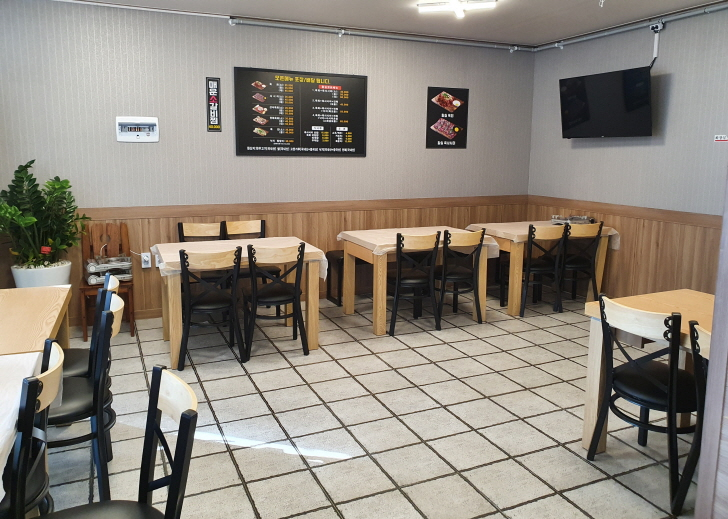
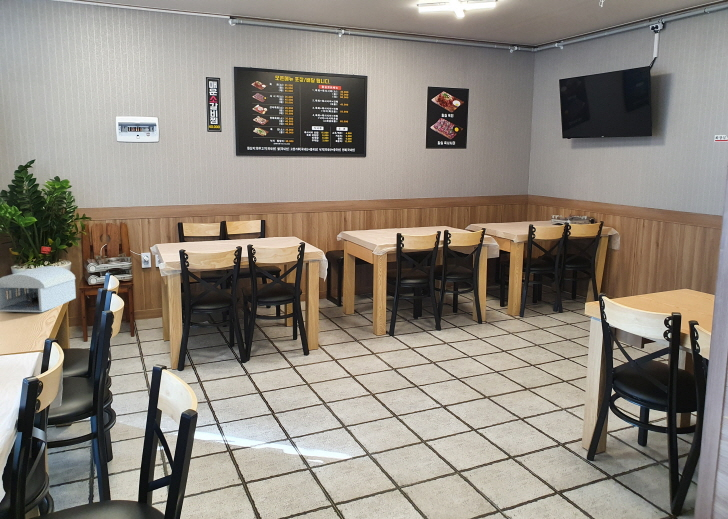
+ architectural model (35, 287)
